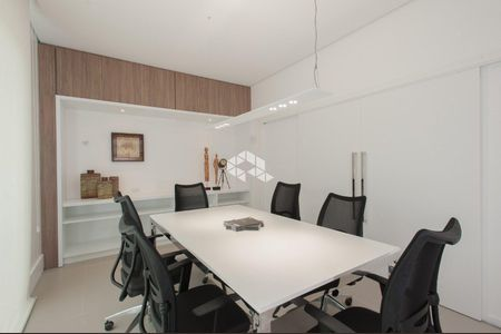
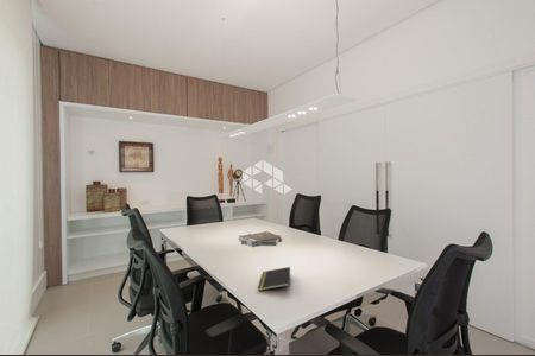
+ notepad (275, 278)
